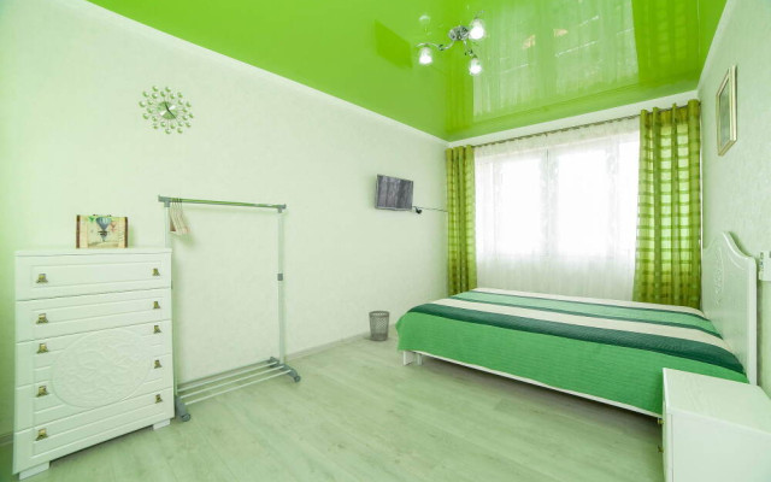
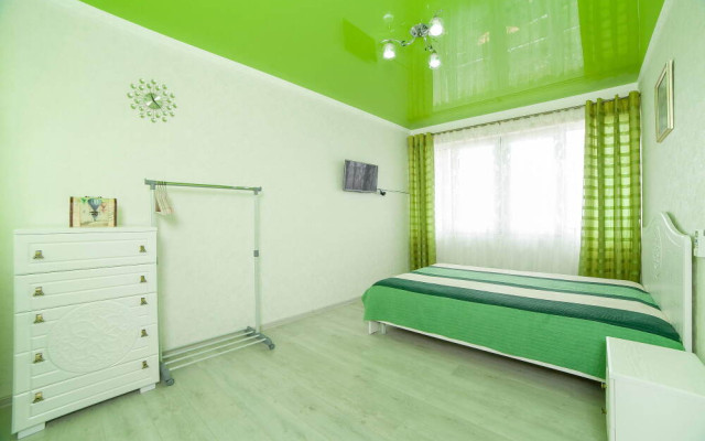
- wastebasket (378, 325)
